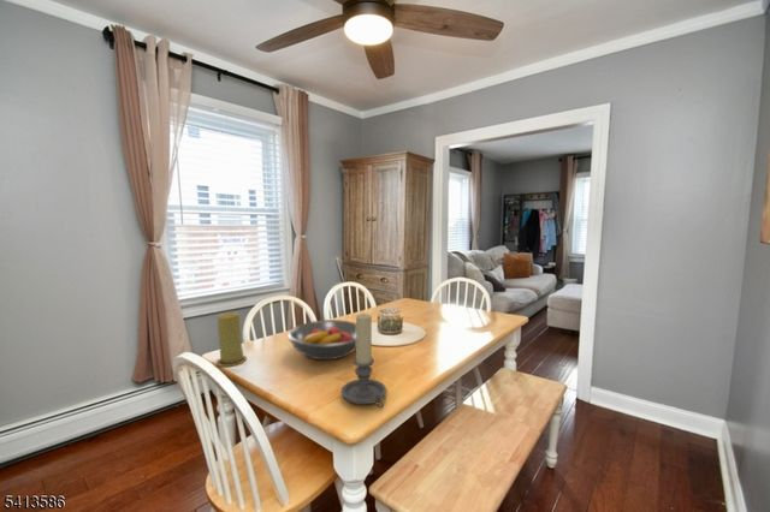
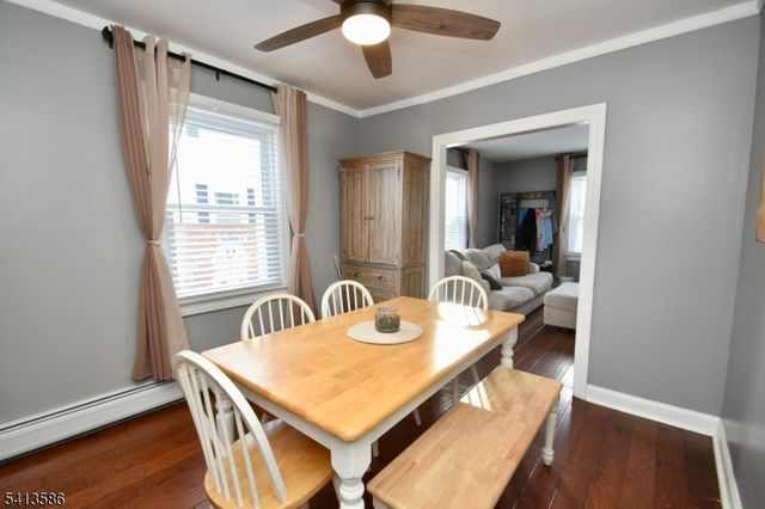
- candle holder (366, 357)
- fruit bowl (327, 339)
- candle (230, 337)
